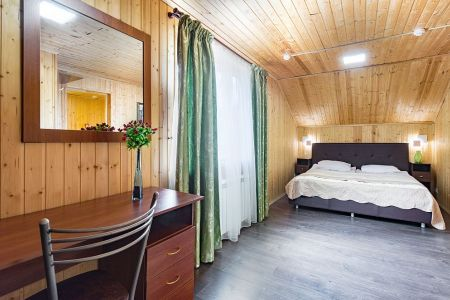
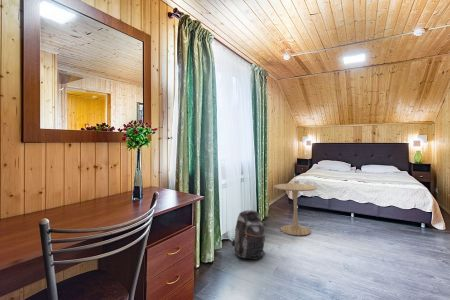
+ backpack (250, 232)
+ side table (295, 208)
